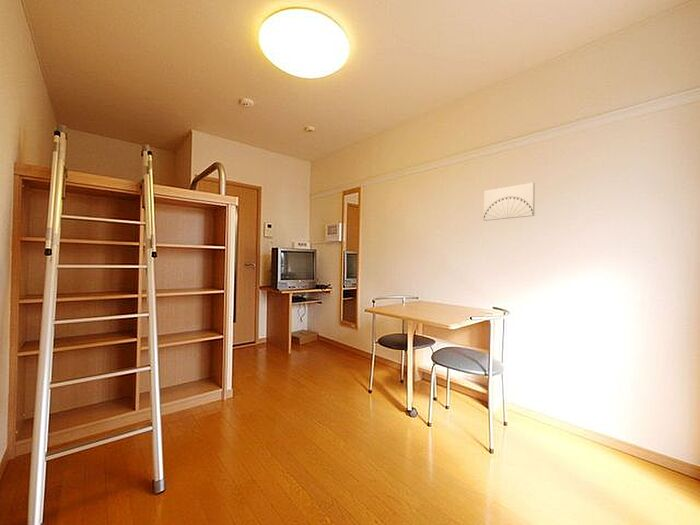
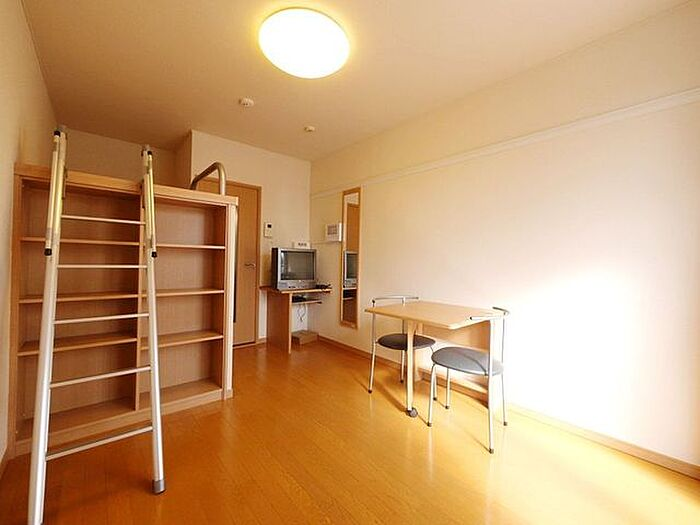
- wall art (507, 202)
